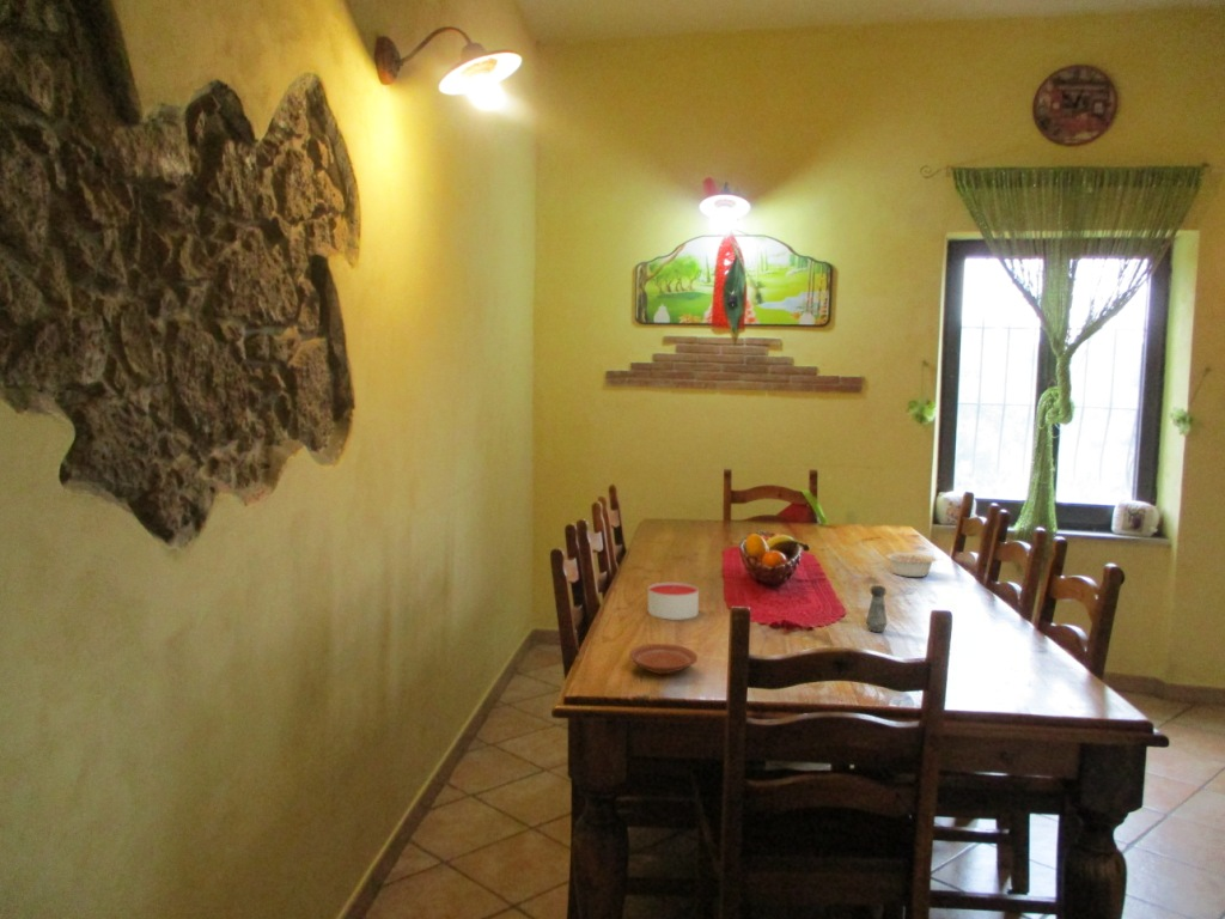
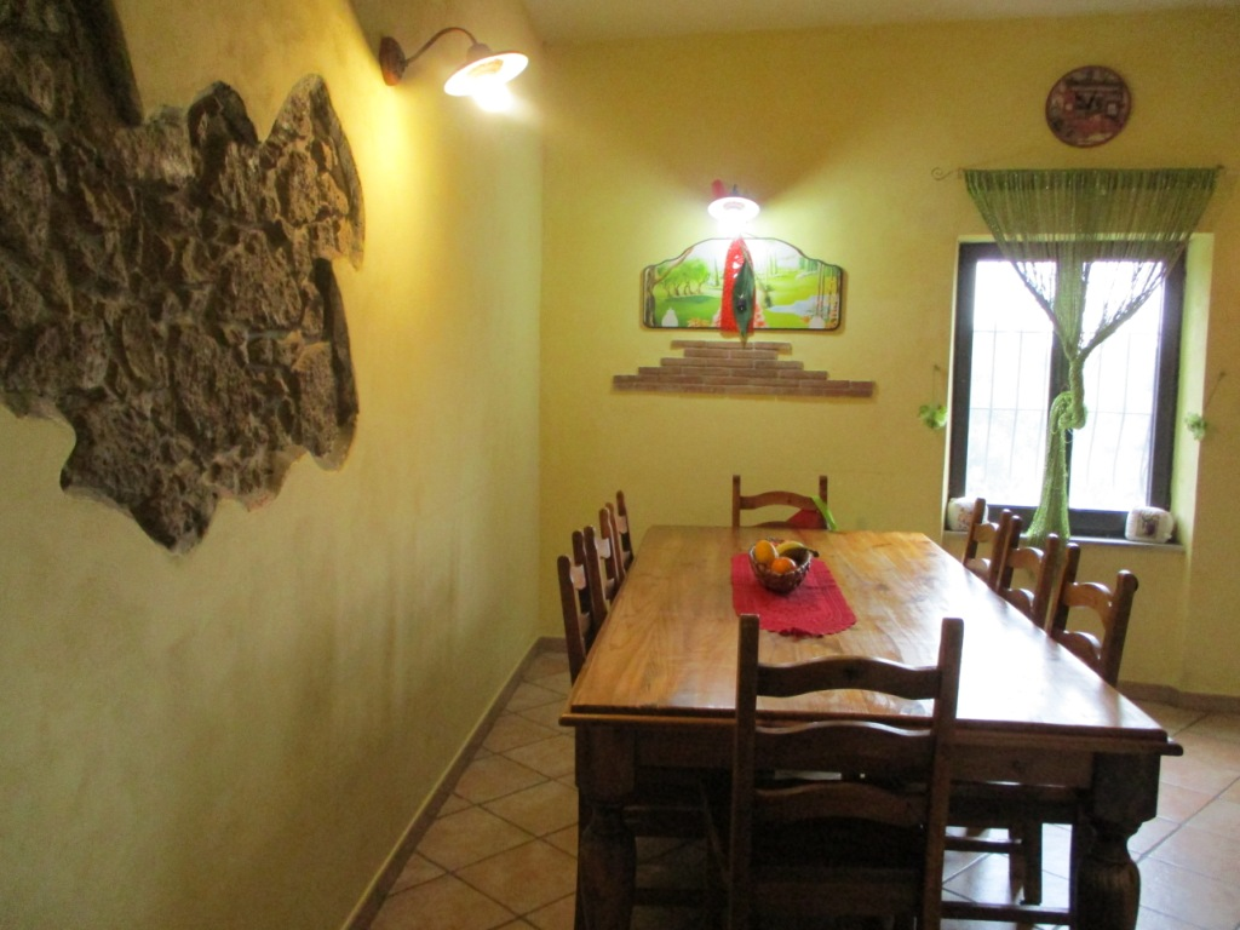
- candle (672, 600)
- salt shaker (877, 608)
- plate (663, 662)
- legume (912, 564)
